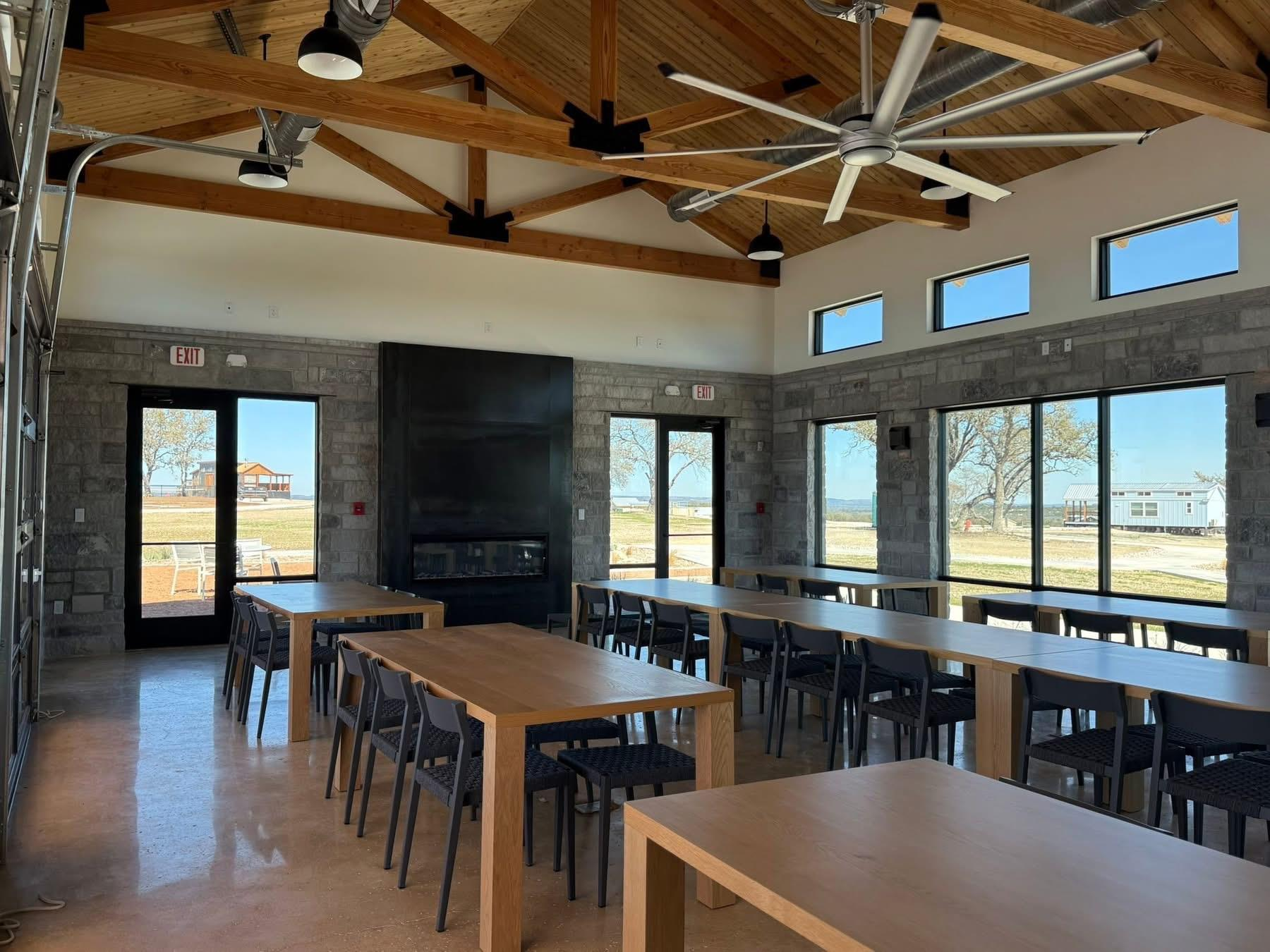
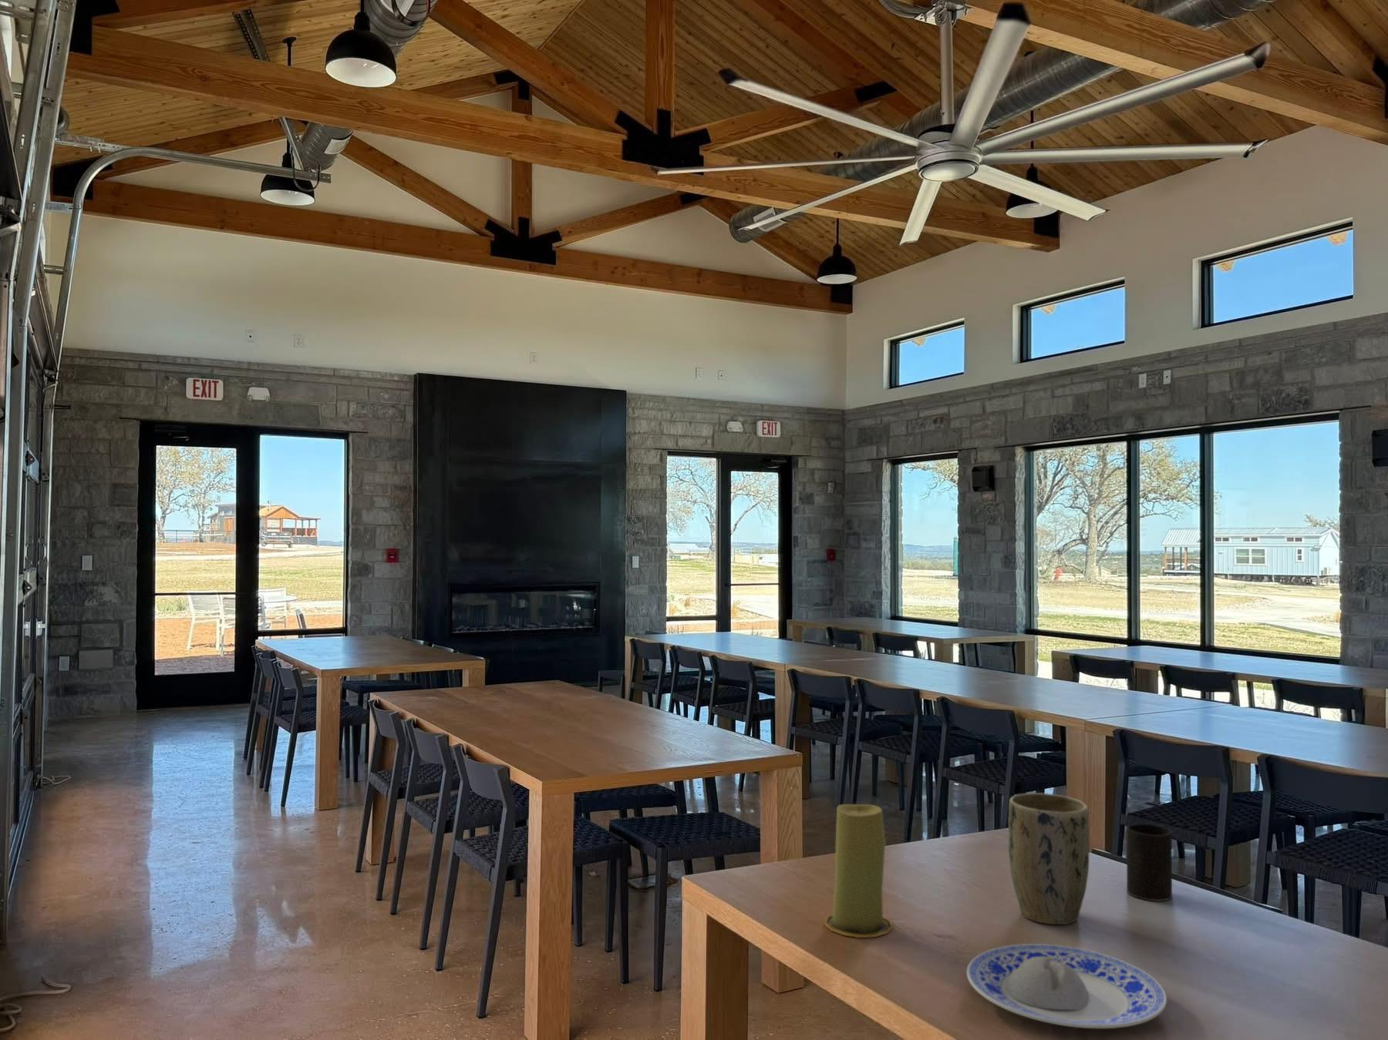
+ candle (858, 866)
+ cup (1149, 861)
+ plant pot (1048, 859)
+ plate (1063, 981)
